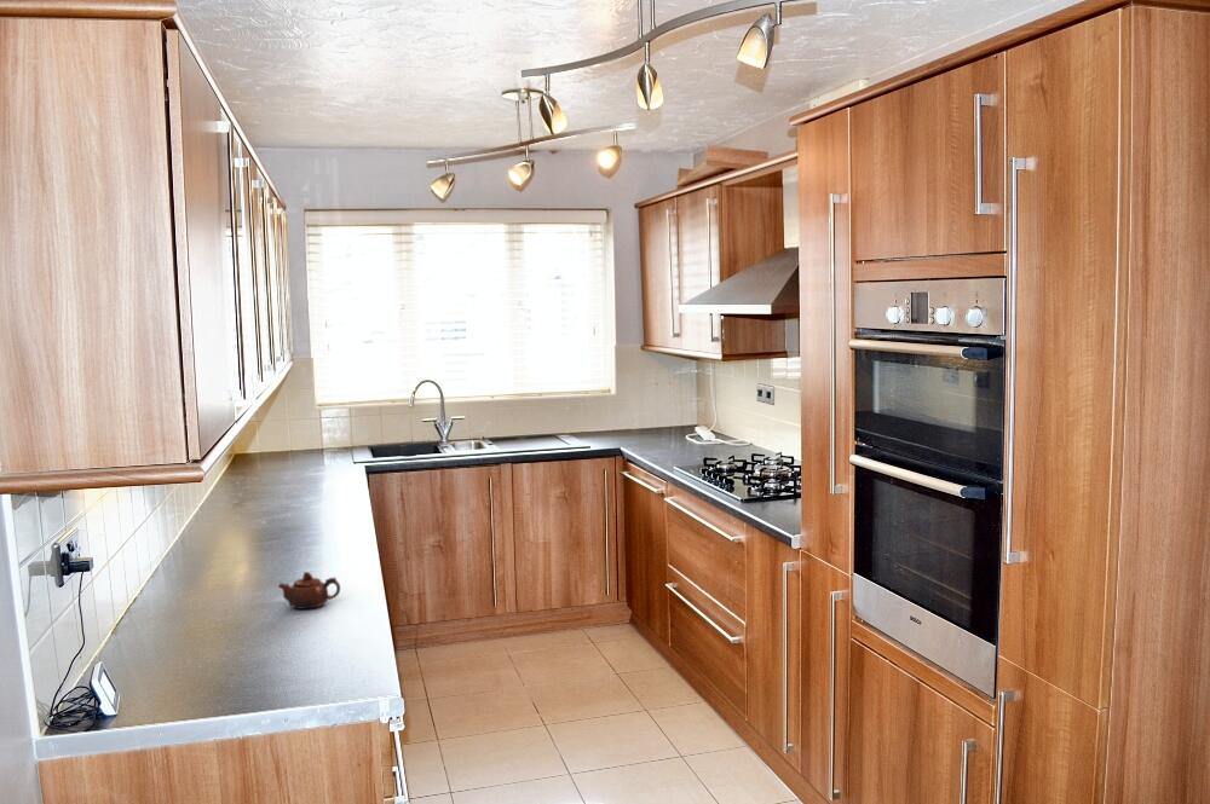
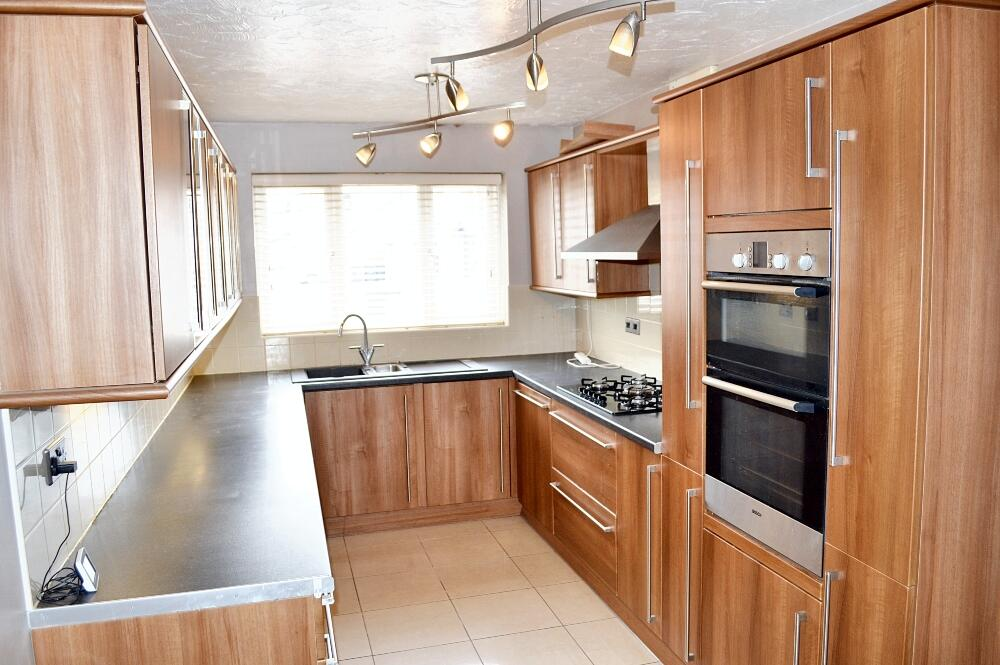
- teapot (309, 588)
